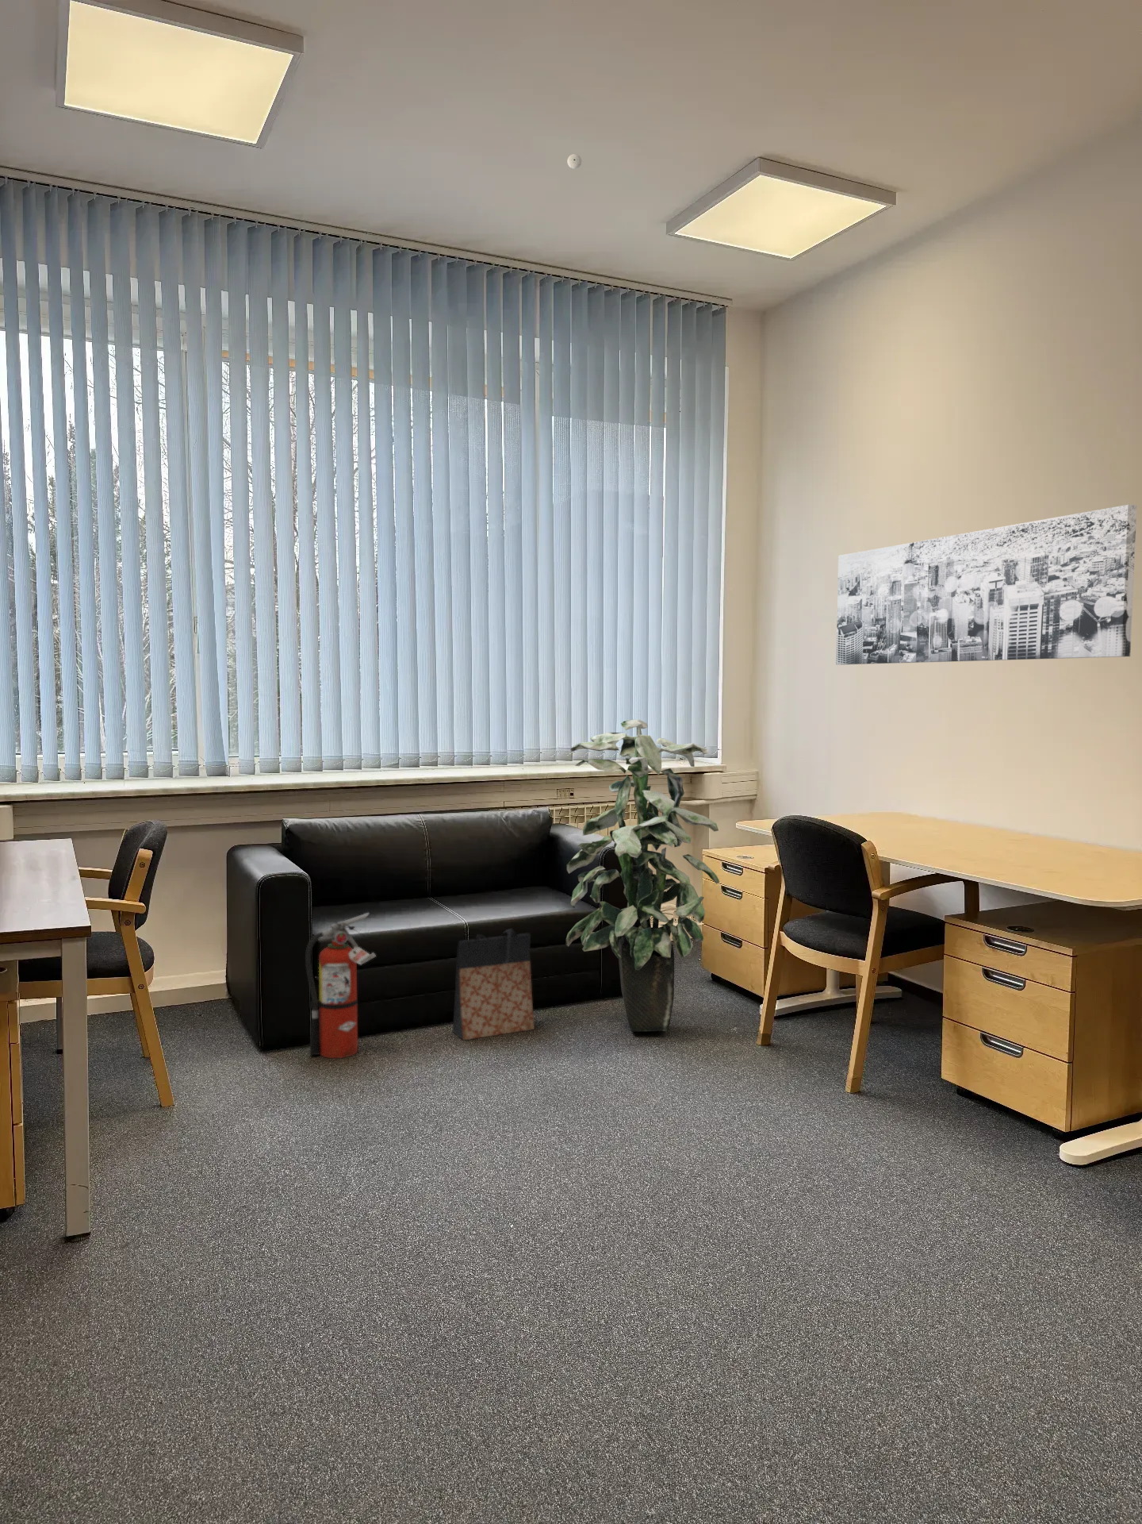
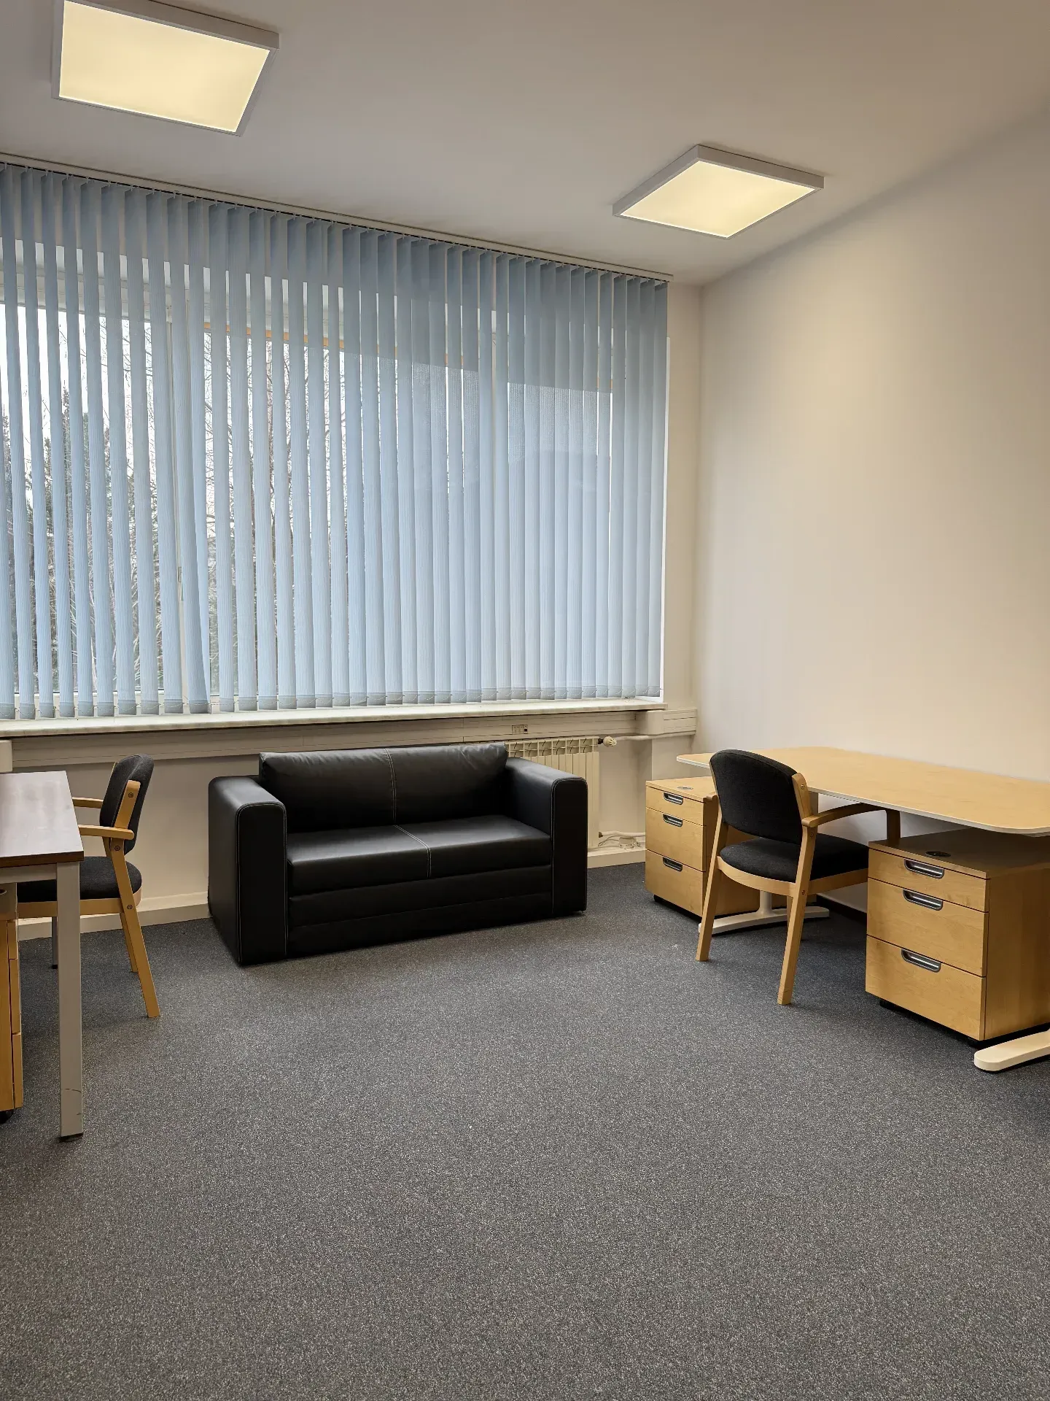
- indoor plant (638, 874)
- smoke detector (575, 162)
- fire extinguisher (339, 985)
- bag (494, 979)
- wall art (961, 598)
